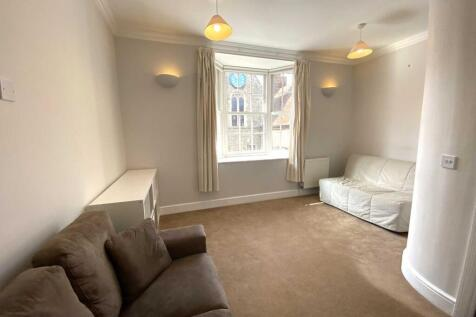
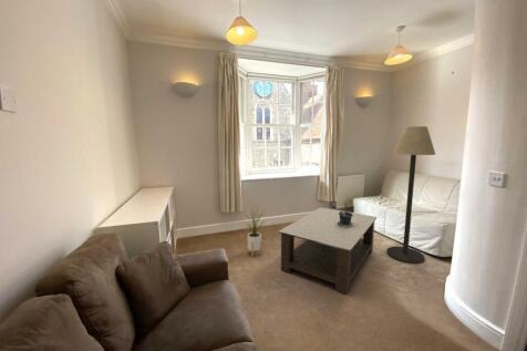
+ house plant (254, 228)
+ coffee table (331, 241)
+ floor lamp (410, 193)
+ potted plant (347, 210)
